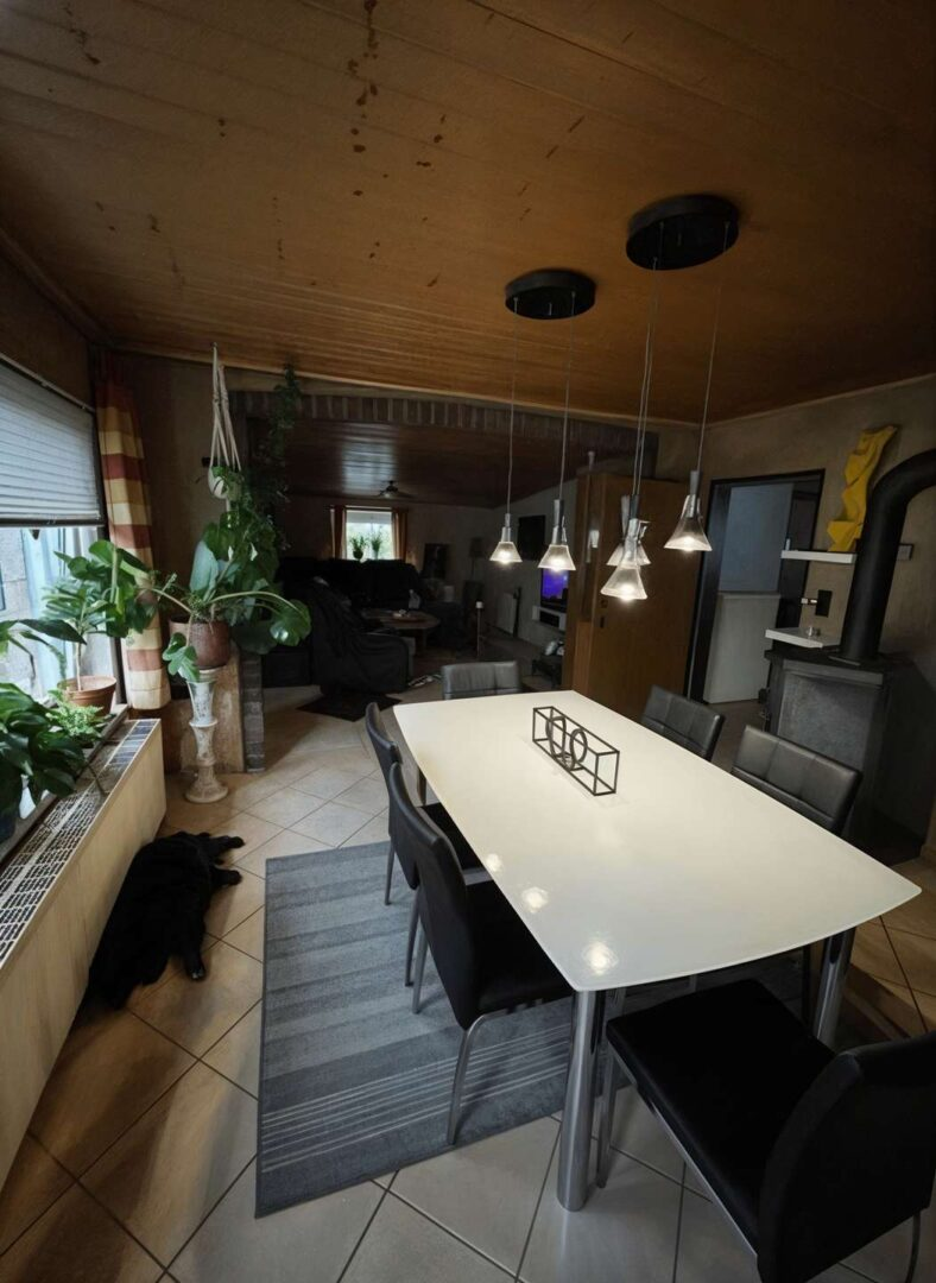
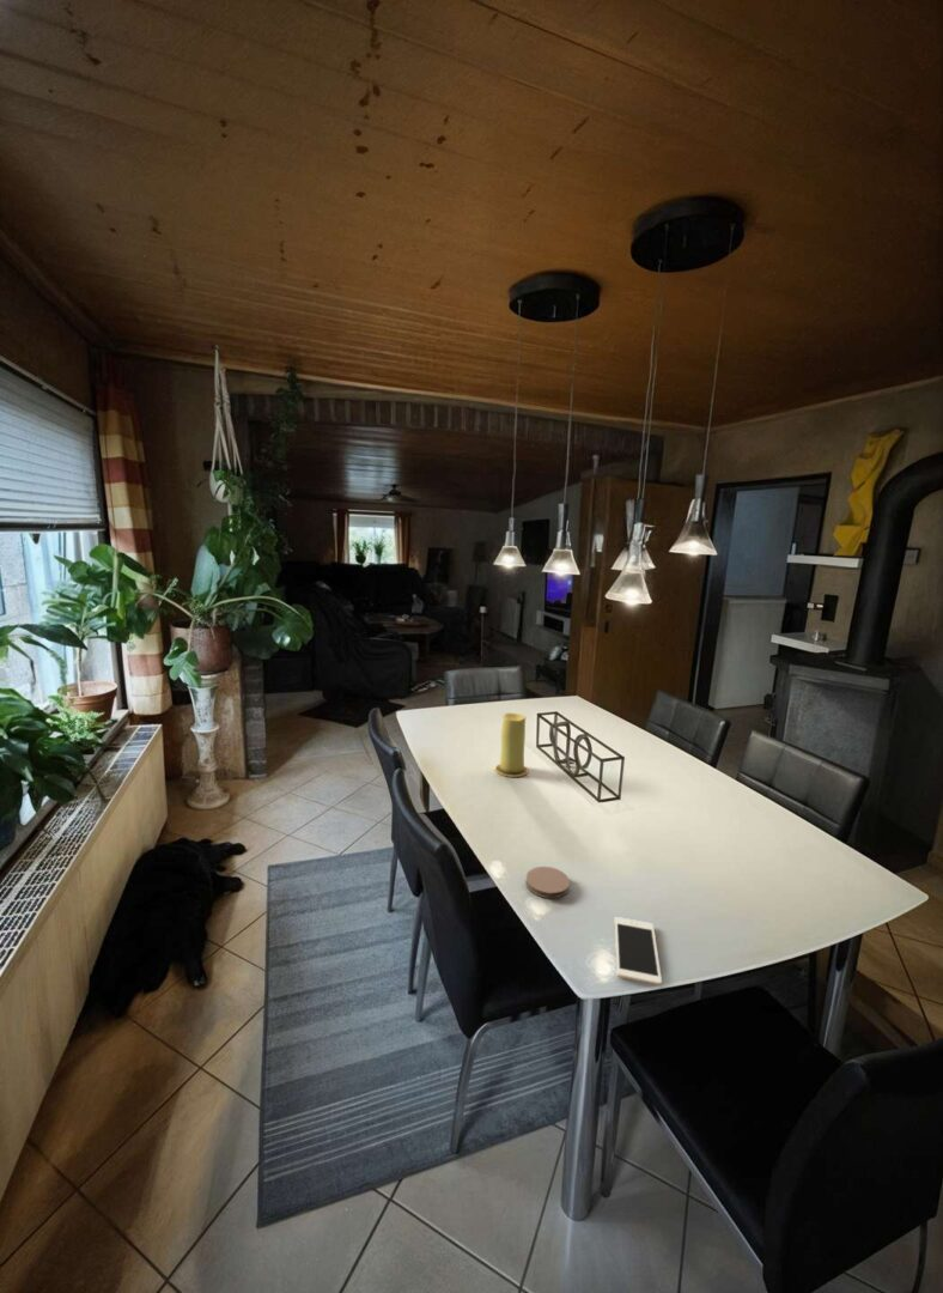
+ cell phone (635, 948)
+ coaster (547, 881)
+ candle (512, 742)
